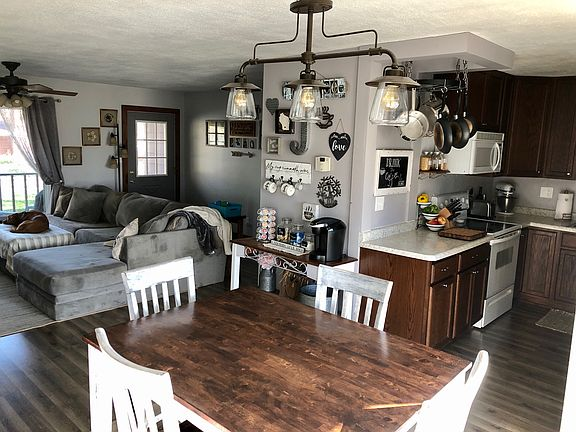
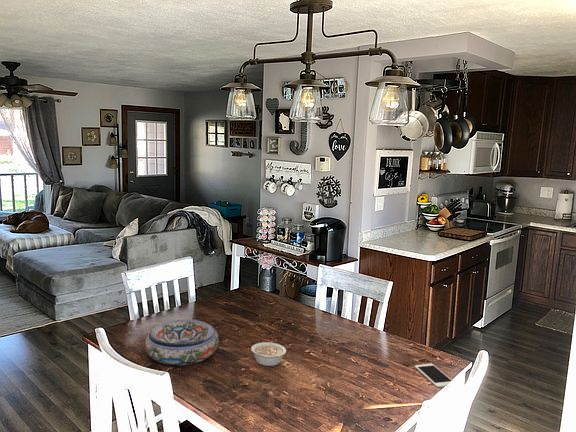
+ cell phone (434, 375)
+ bowl (182, 341)
+ legume (269, 354)
